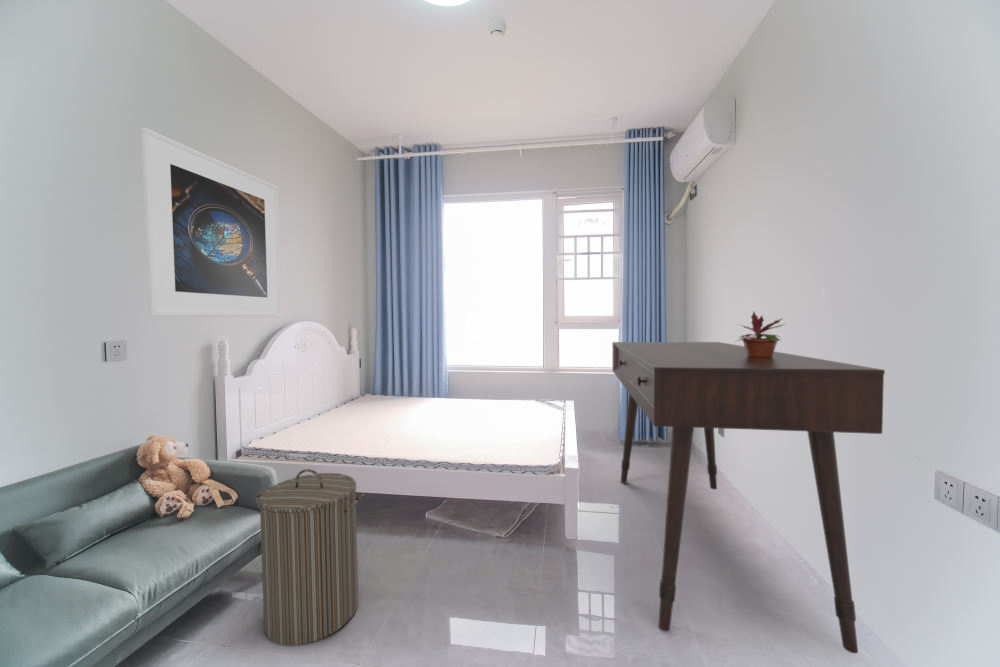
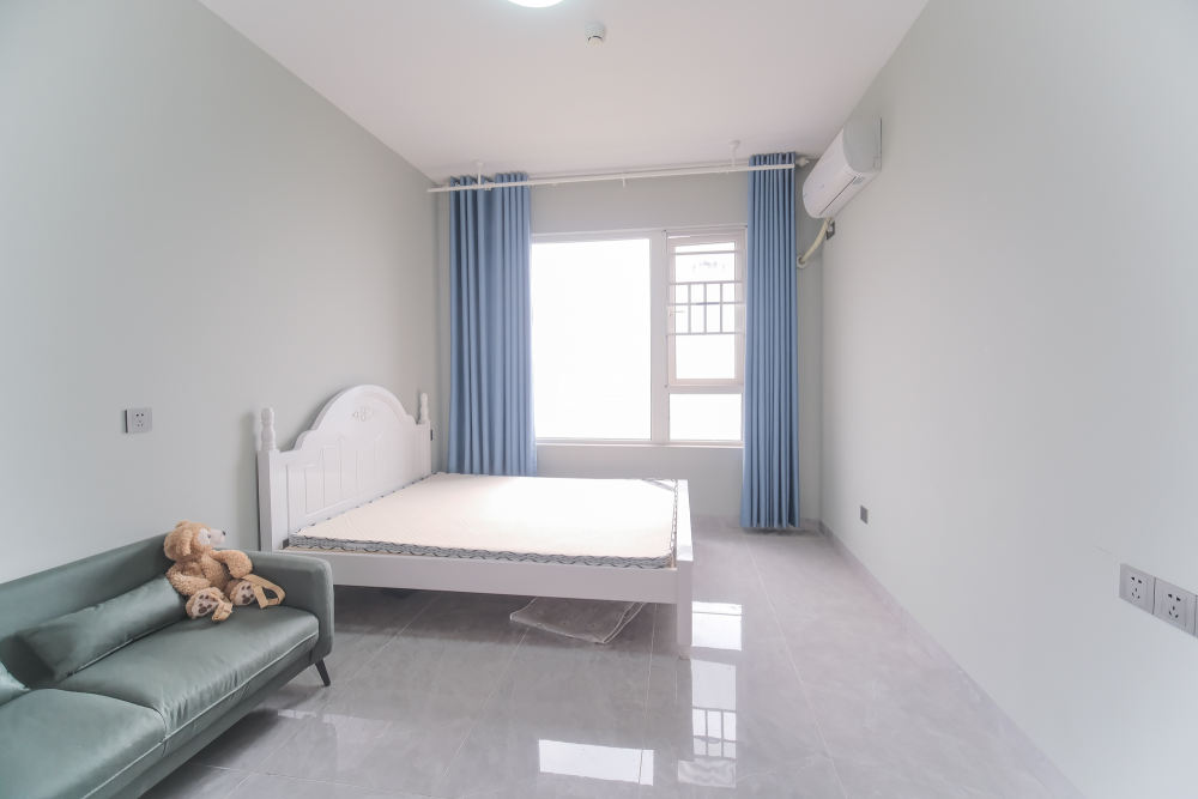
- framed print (224, 239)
- desk (691, 444)
- laundry hamper (311, 541)
- potted plant (759, 332)
